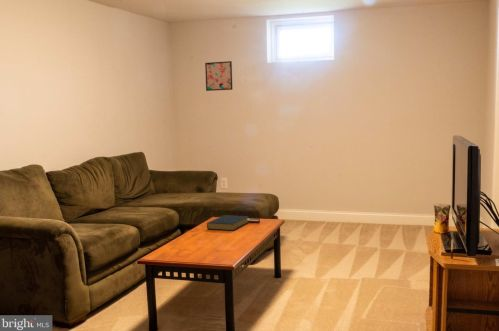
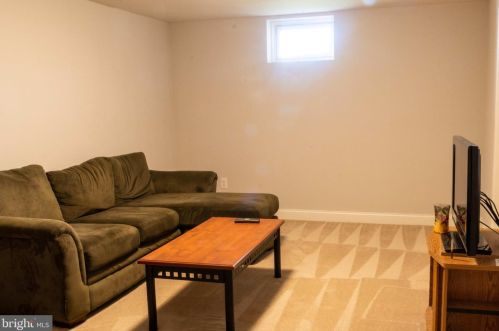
- hardback book (228, 222)
- wall art (218, 76)
